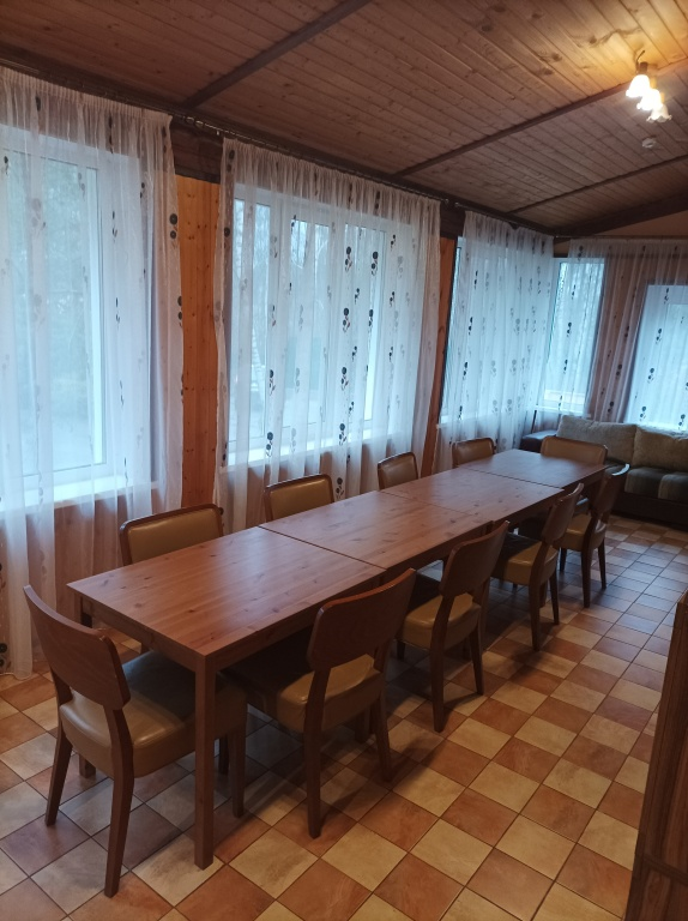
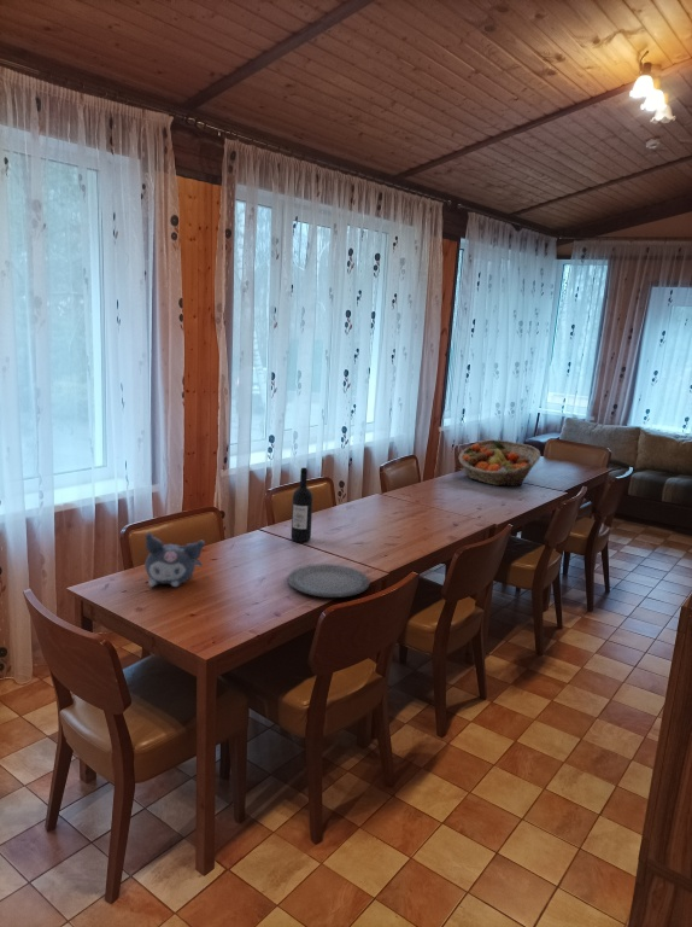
+ fruit basket (498, 461)
+ plate (328, 581)
+ wine bottle (301, 503)
+ teapot (176, 555)
